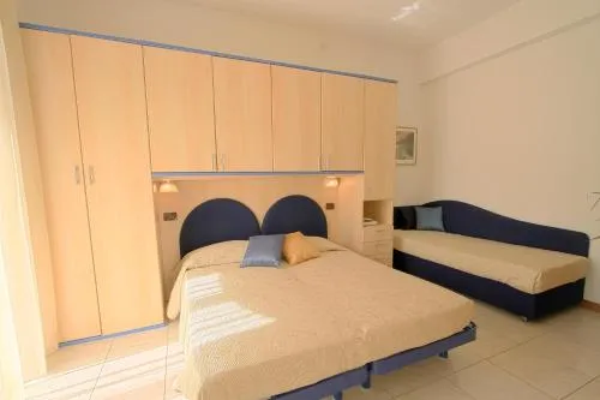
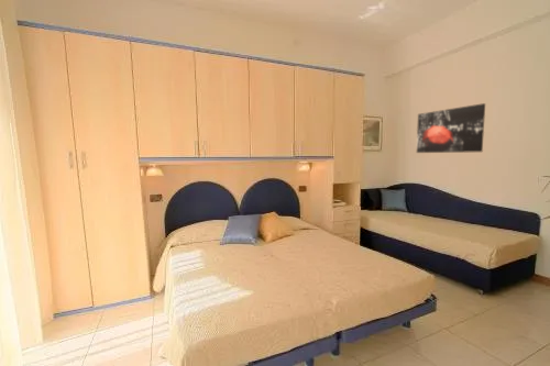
+ wall art (447, 131)
